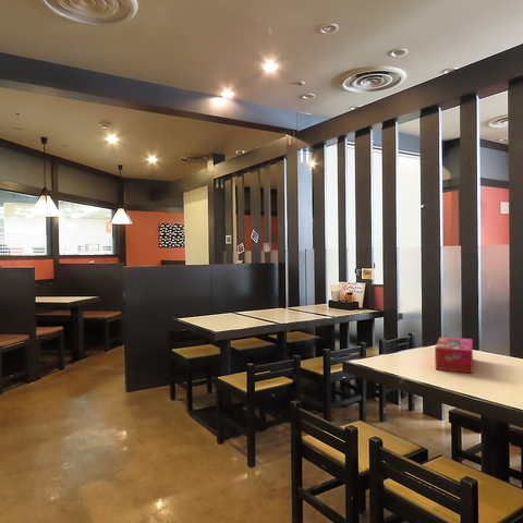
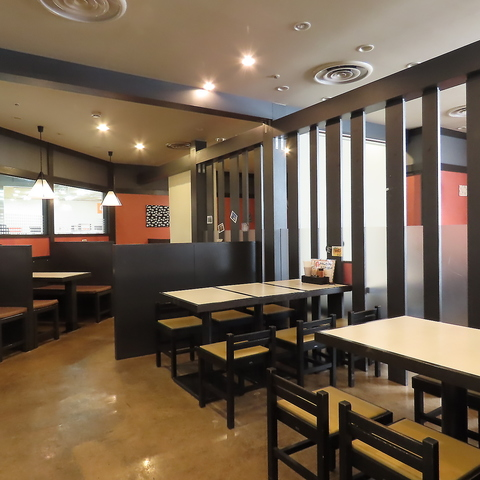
- tissue box (454, 353)
